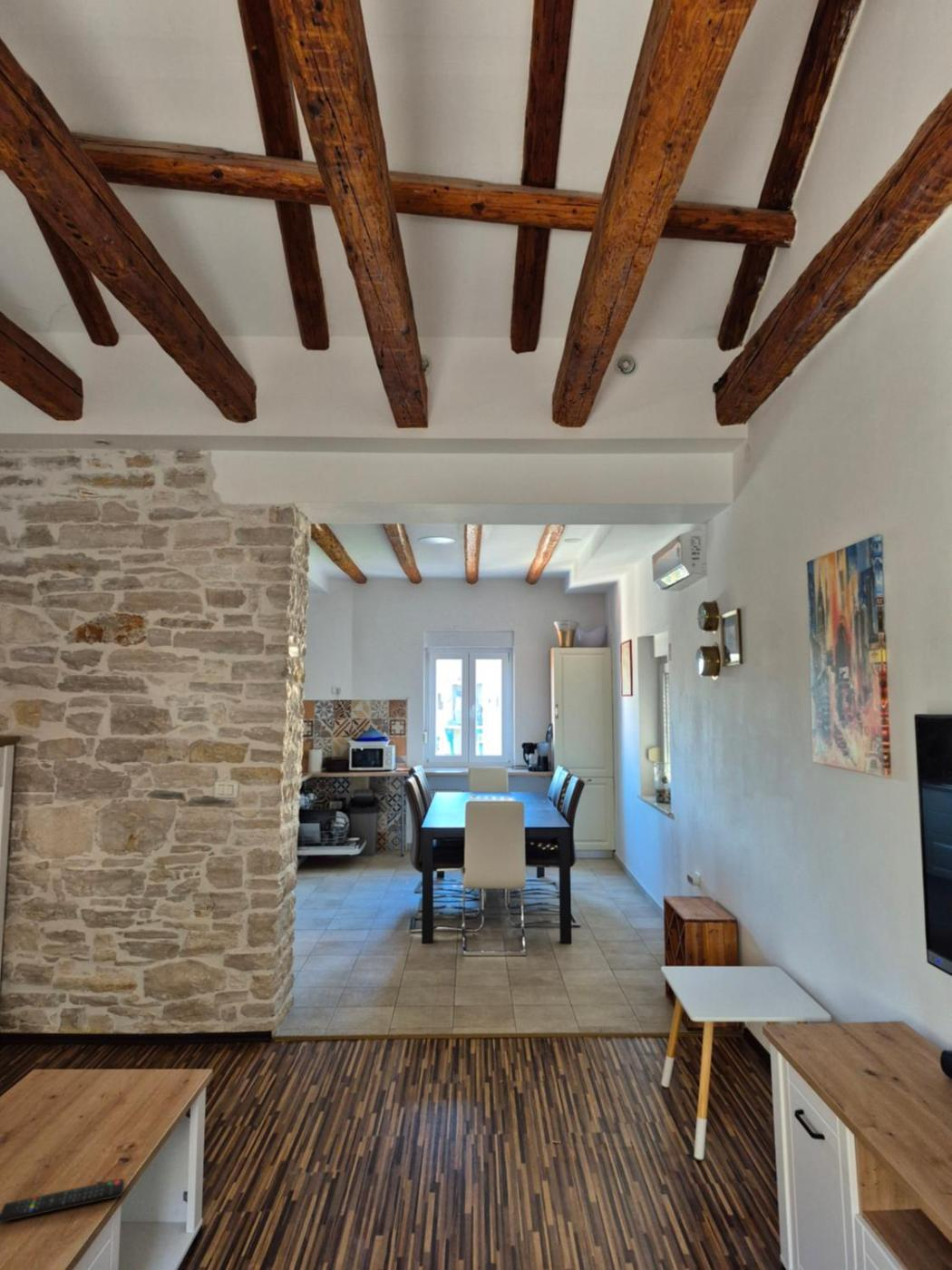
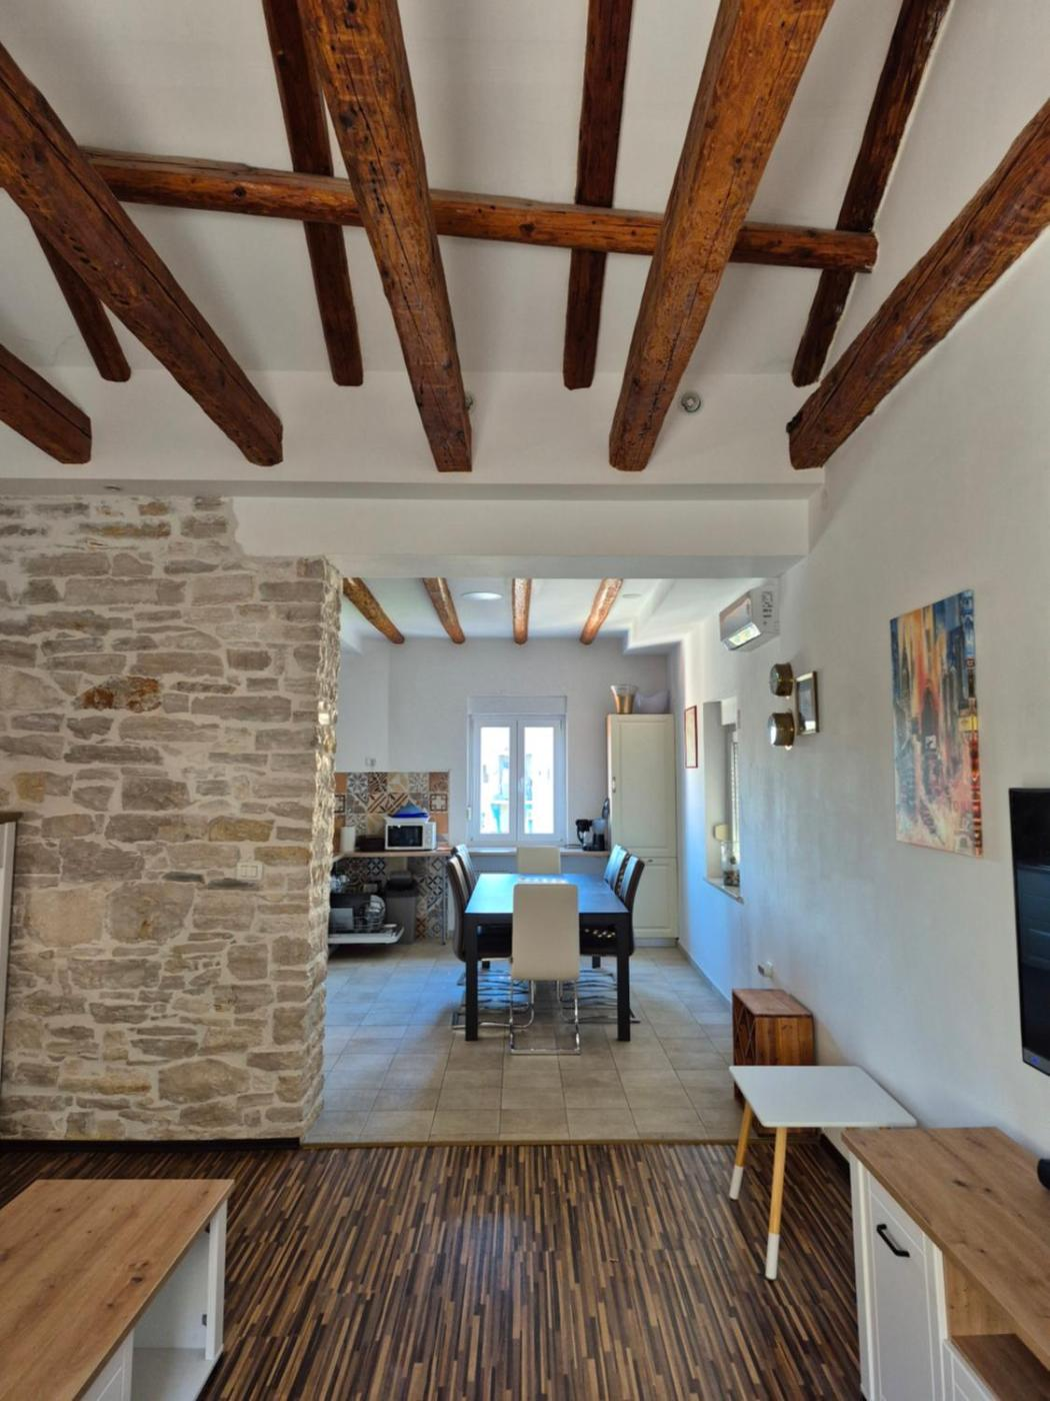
- remote control (63, 1201)
